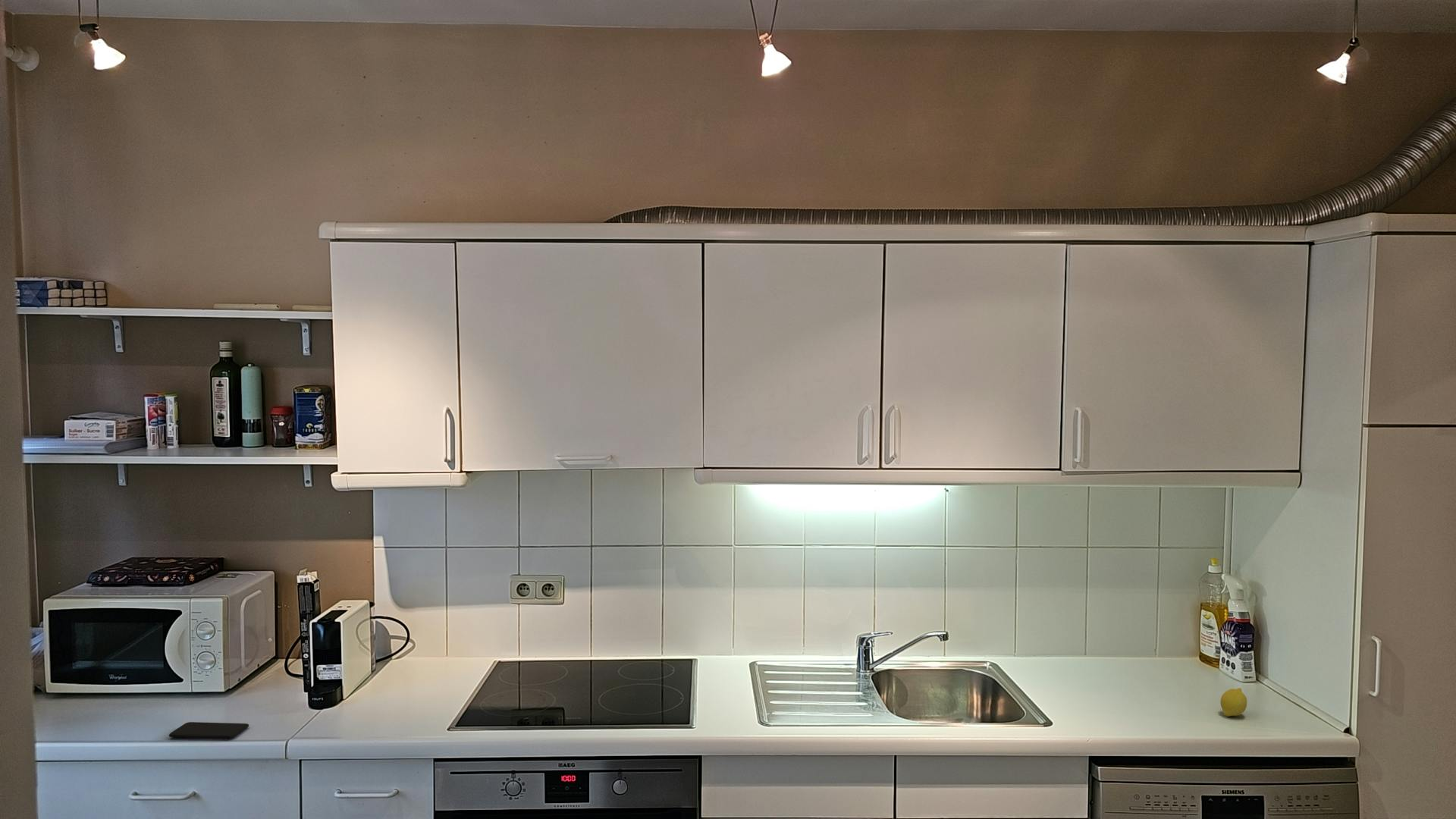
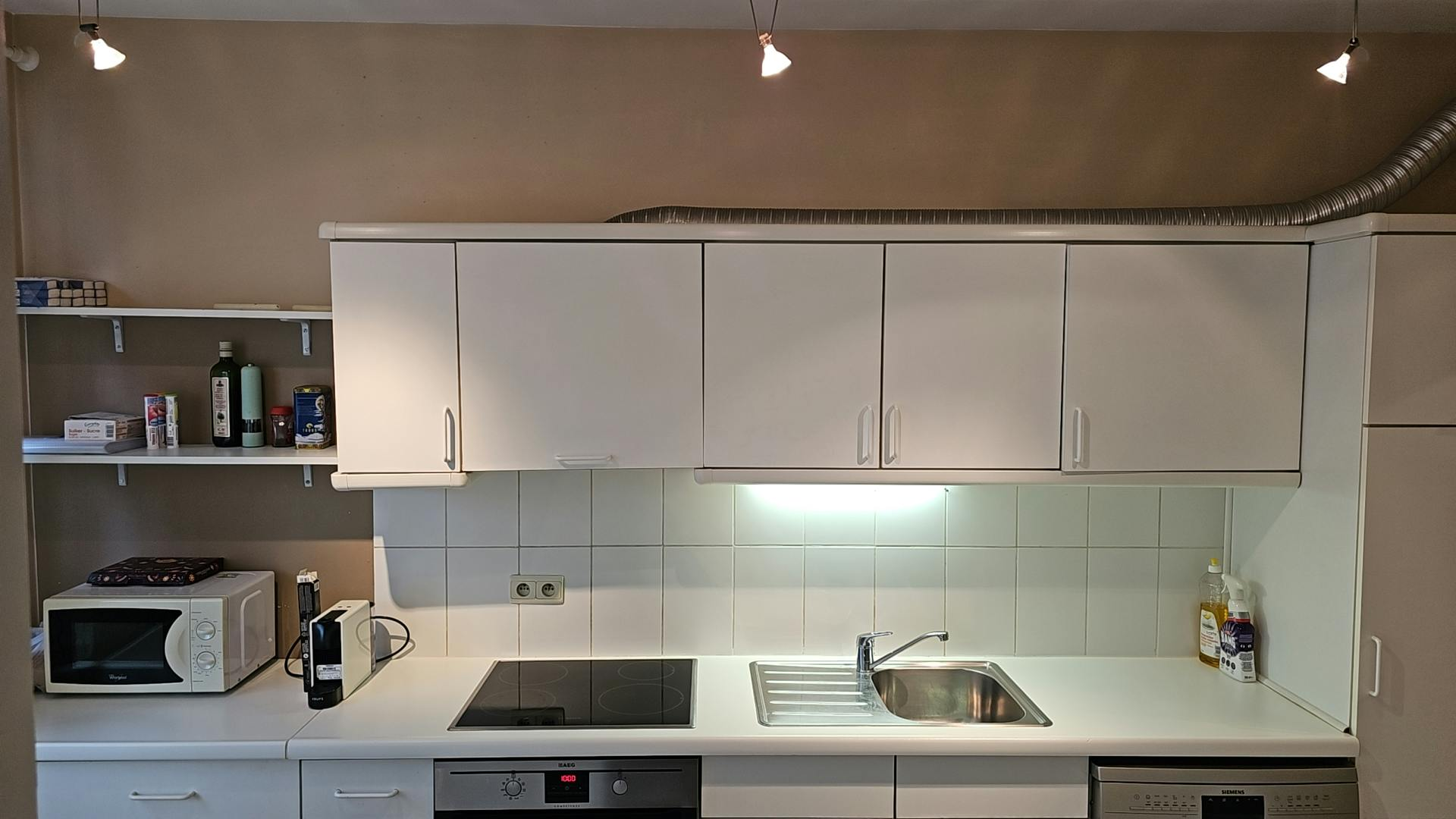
- smartphone (209, 730)
- fruit (1234, 702)
